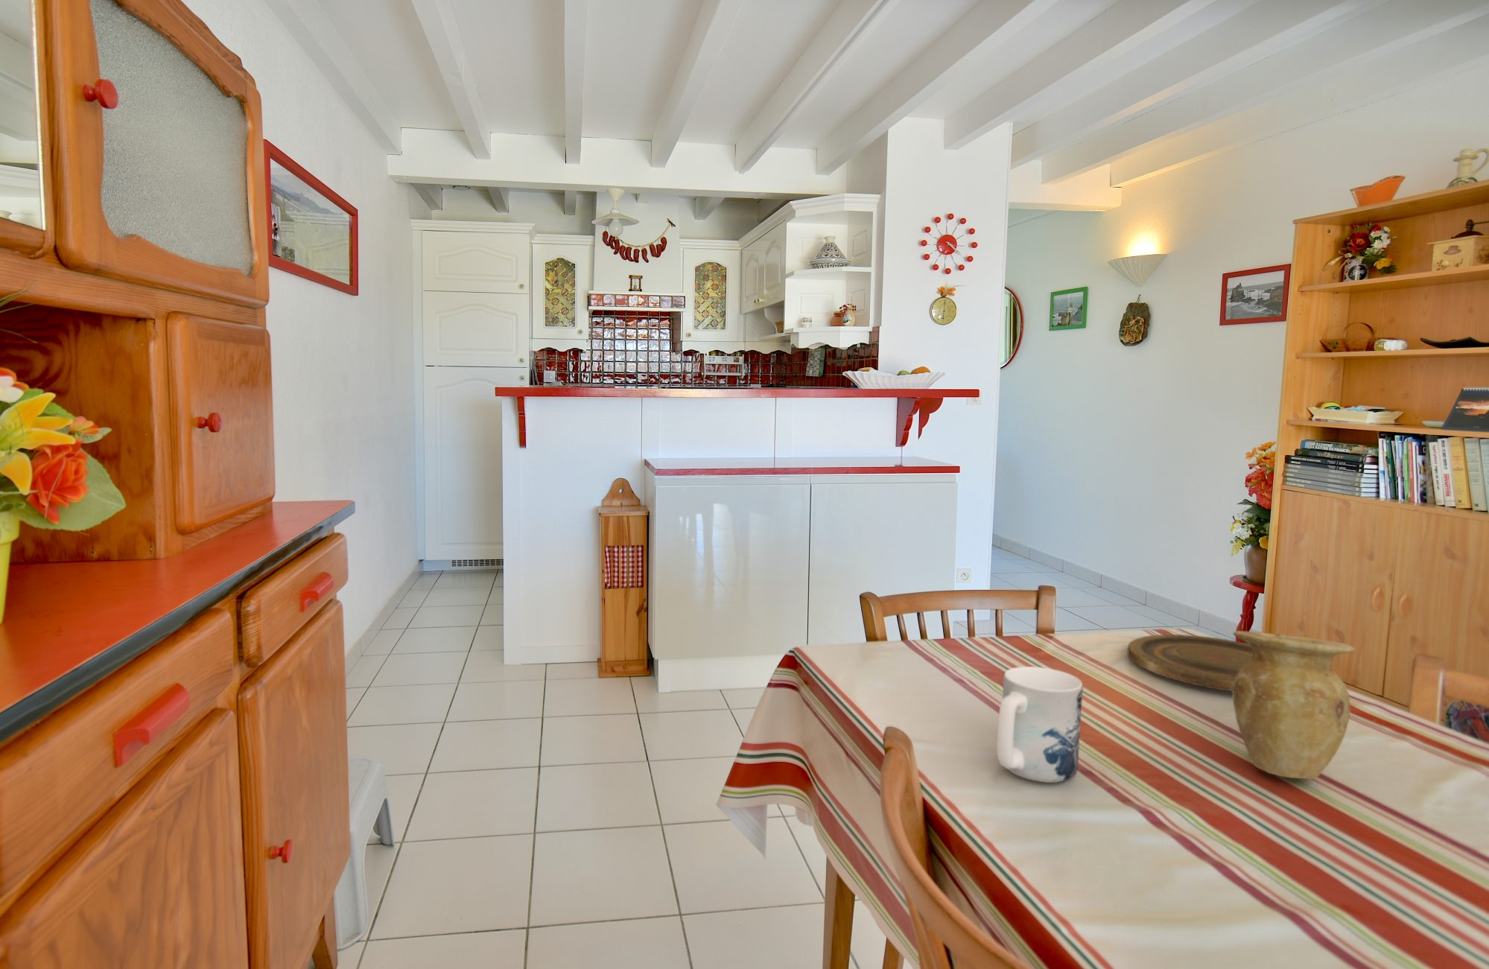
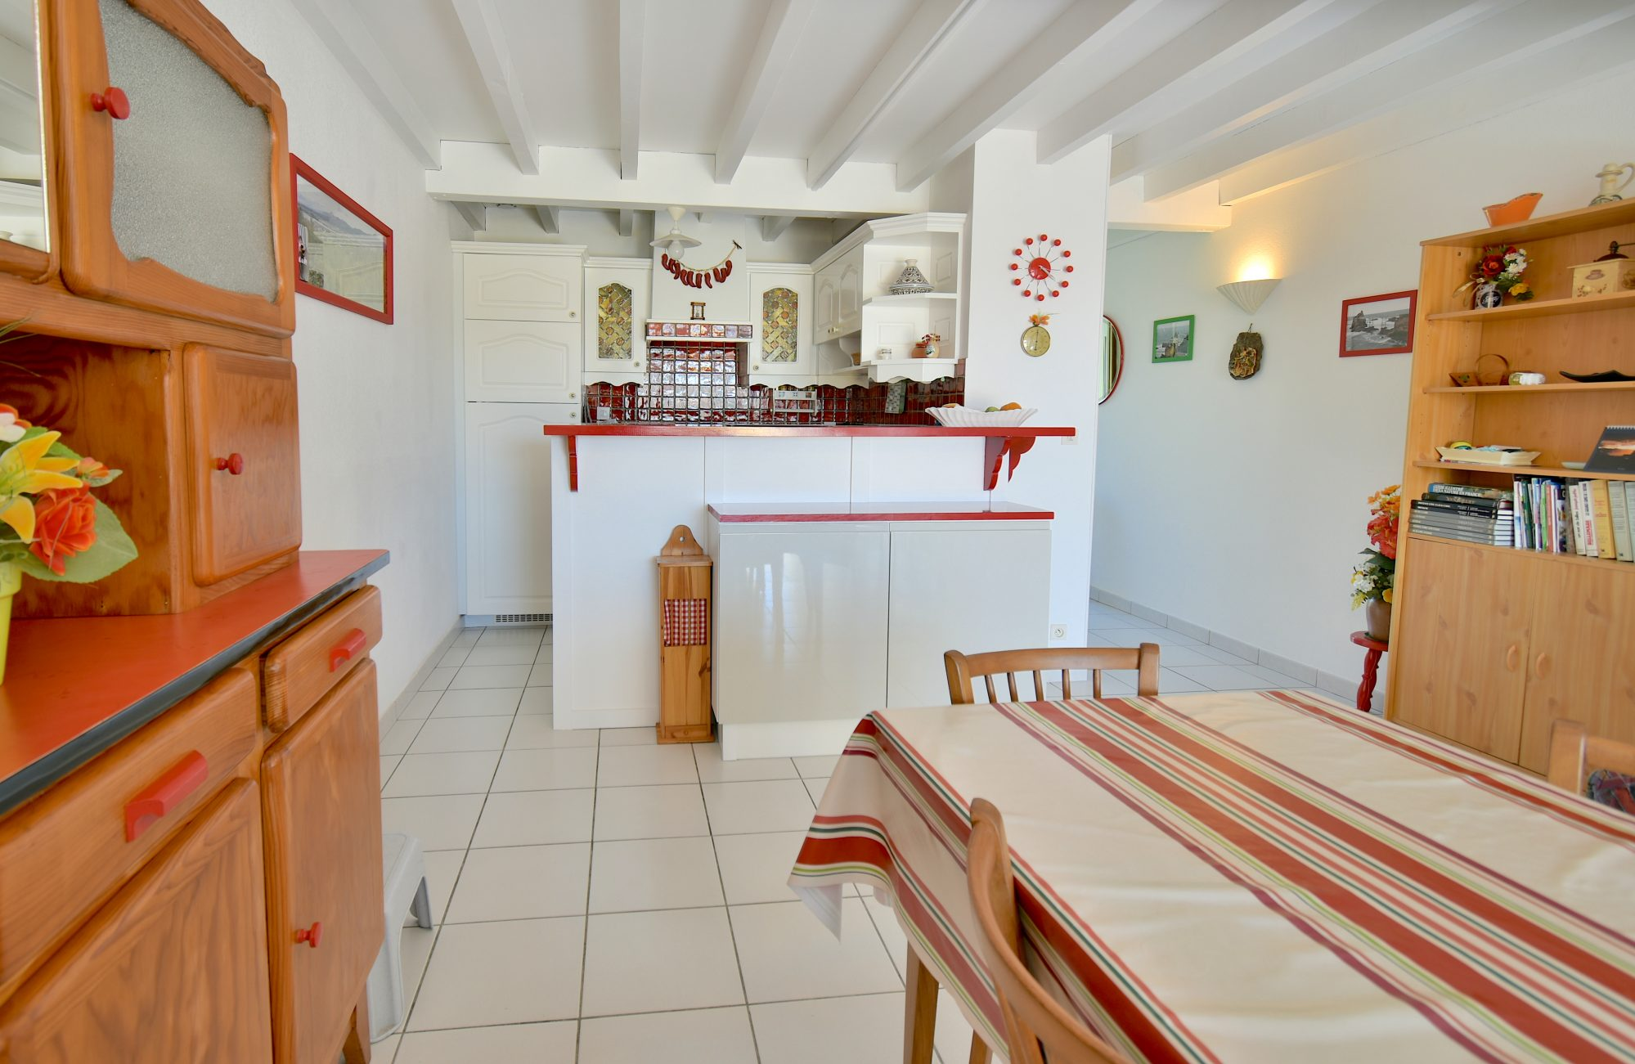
- plate (1217, 662)
- vase (1287, 701)
- mug (1039, 727)
